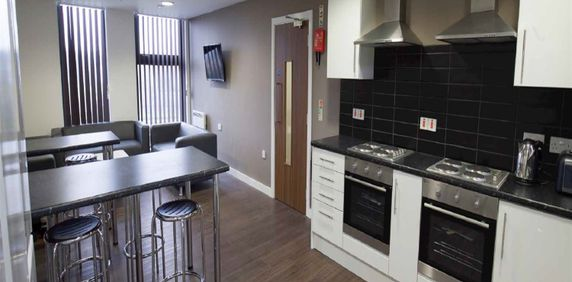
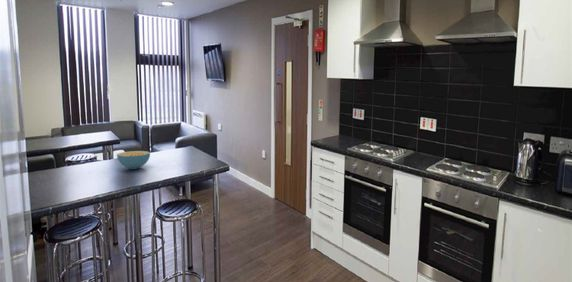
+ cereal bowl (134, 160)
